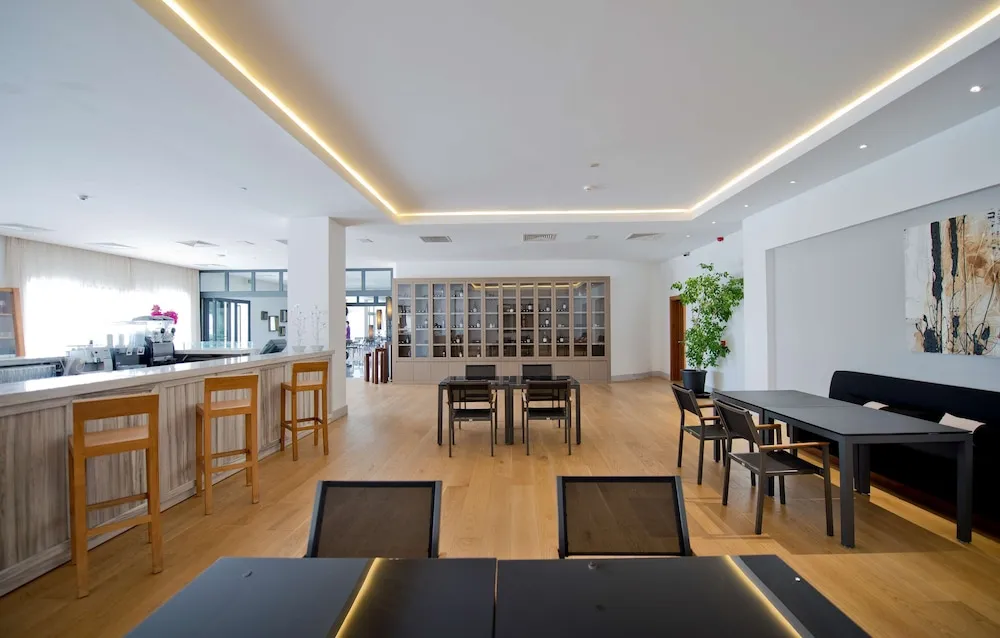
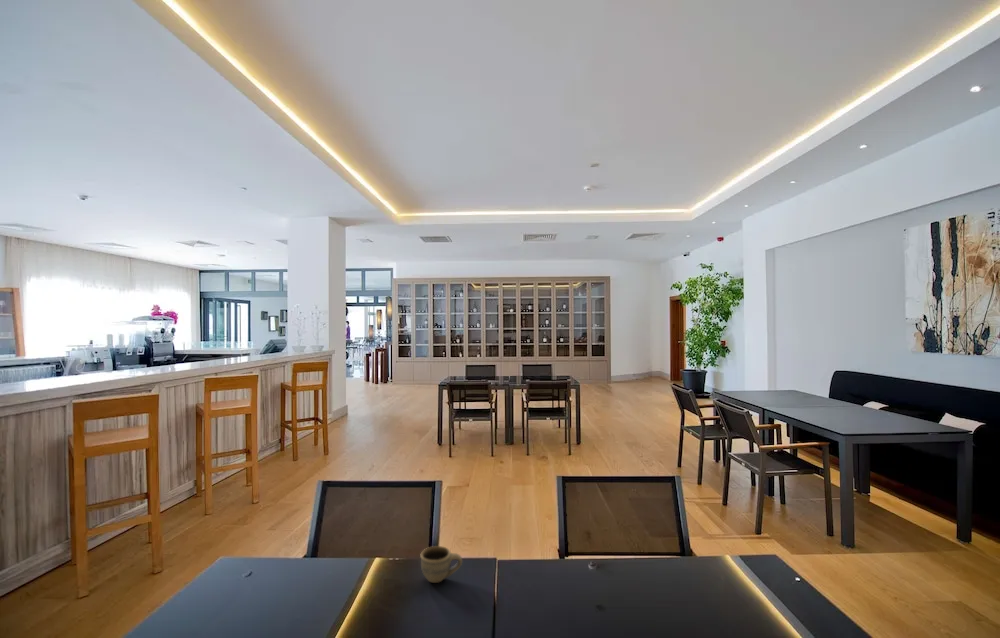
+ cup (441, 565)
